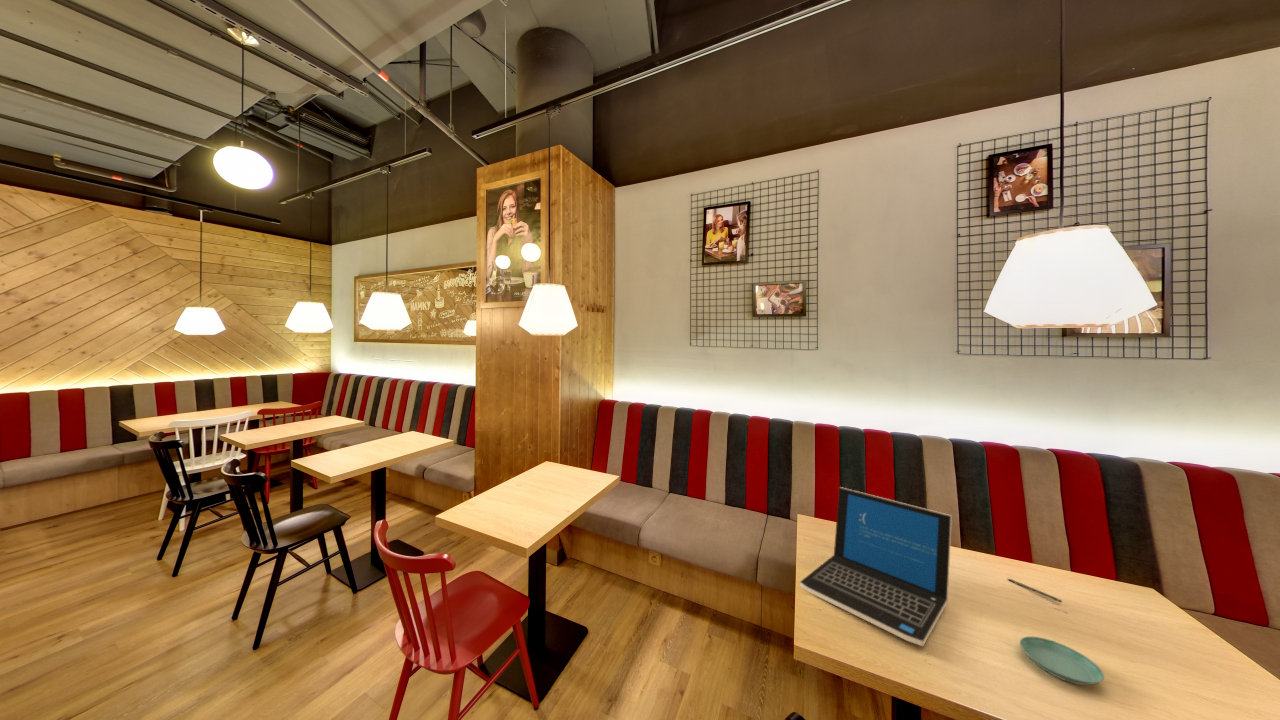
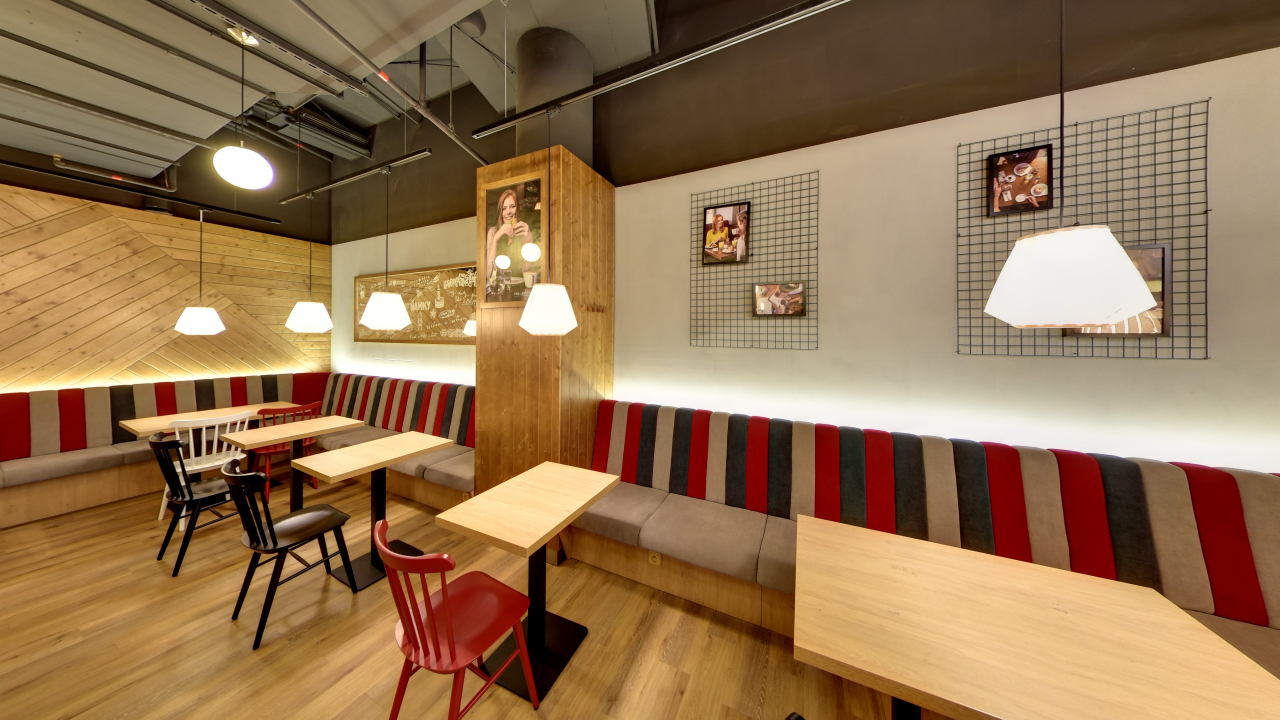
- laptop (873, 552)
- saucer (1059, 662)
- pen (1032, 589)
